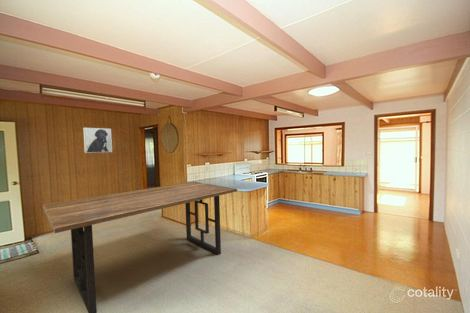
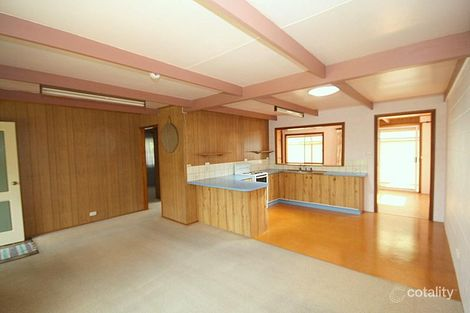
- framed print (98, 140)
- dining table (149, 211)
